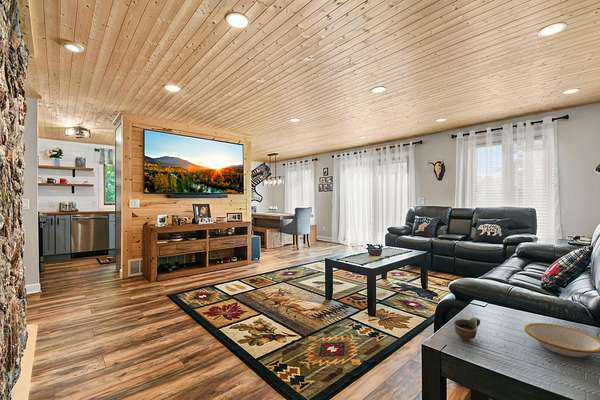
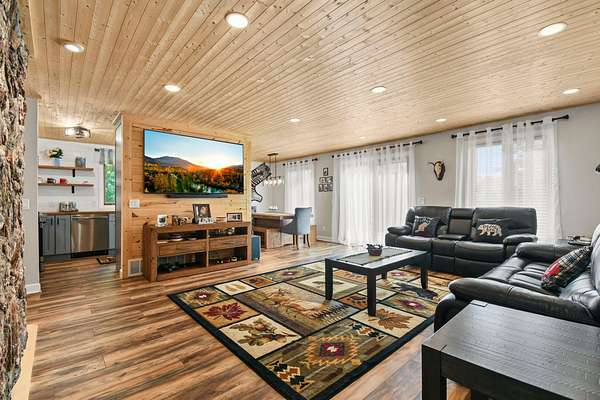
- bowl (562, 341)
- cup (467, 328)
